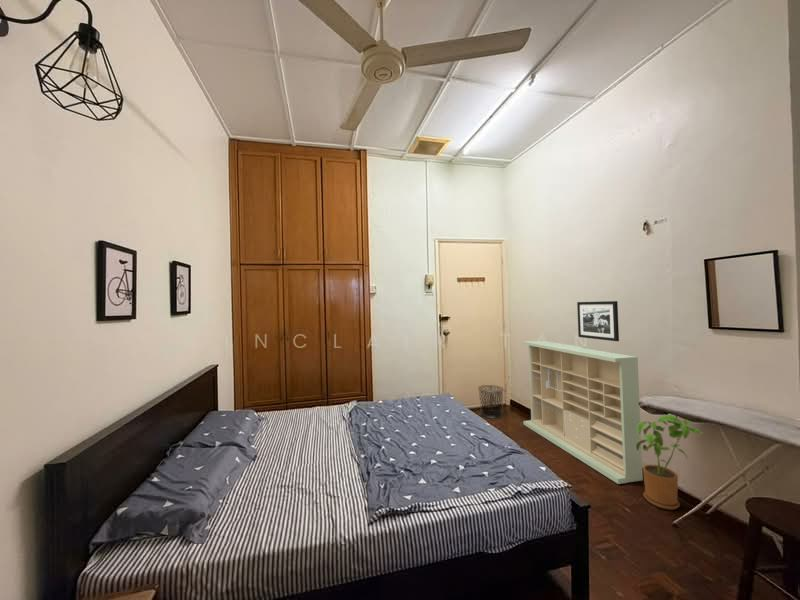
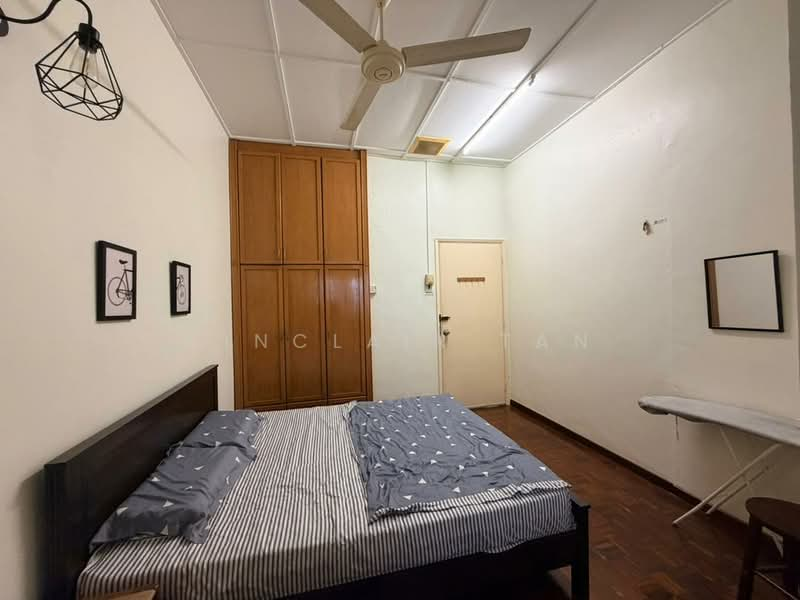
- storage cabinet (571, 396)
- house plant (659, 459)
- waste bin (491, 401)
- picture frame (596, 320)
